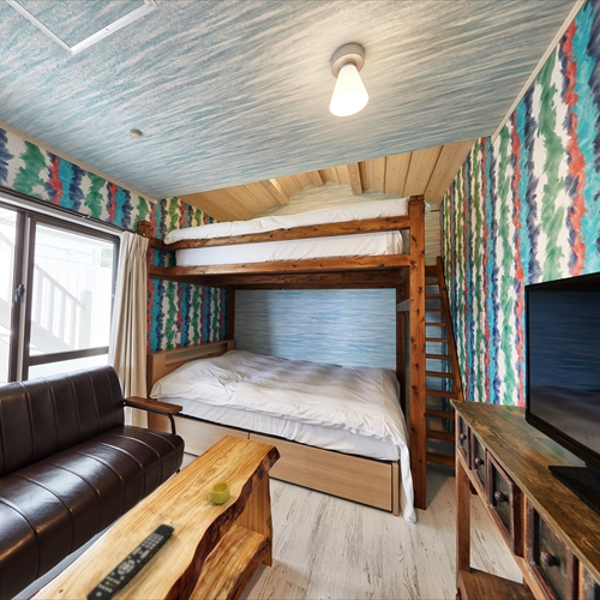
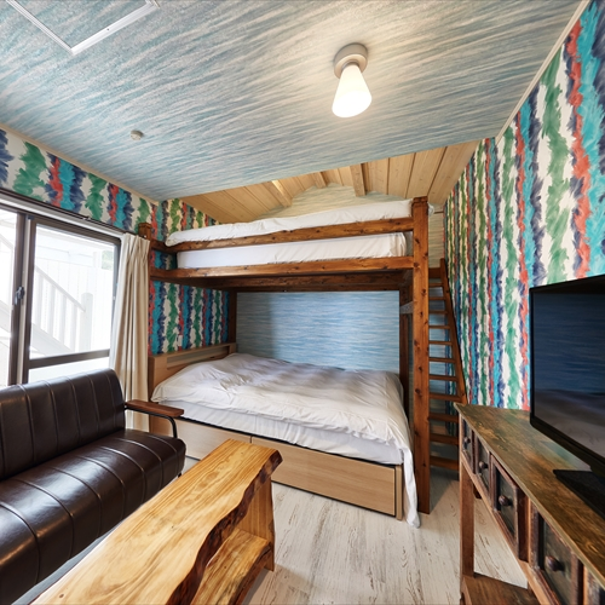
- cup (217, 493)
- remote control (136, 559)
